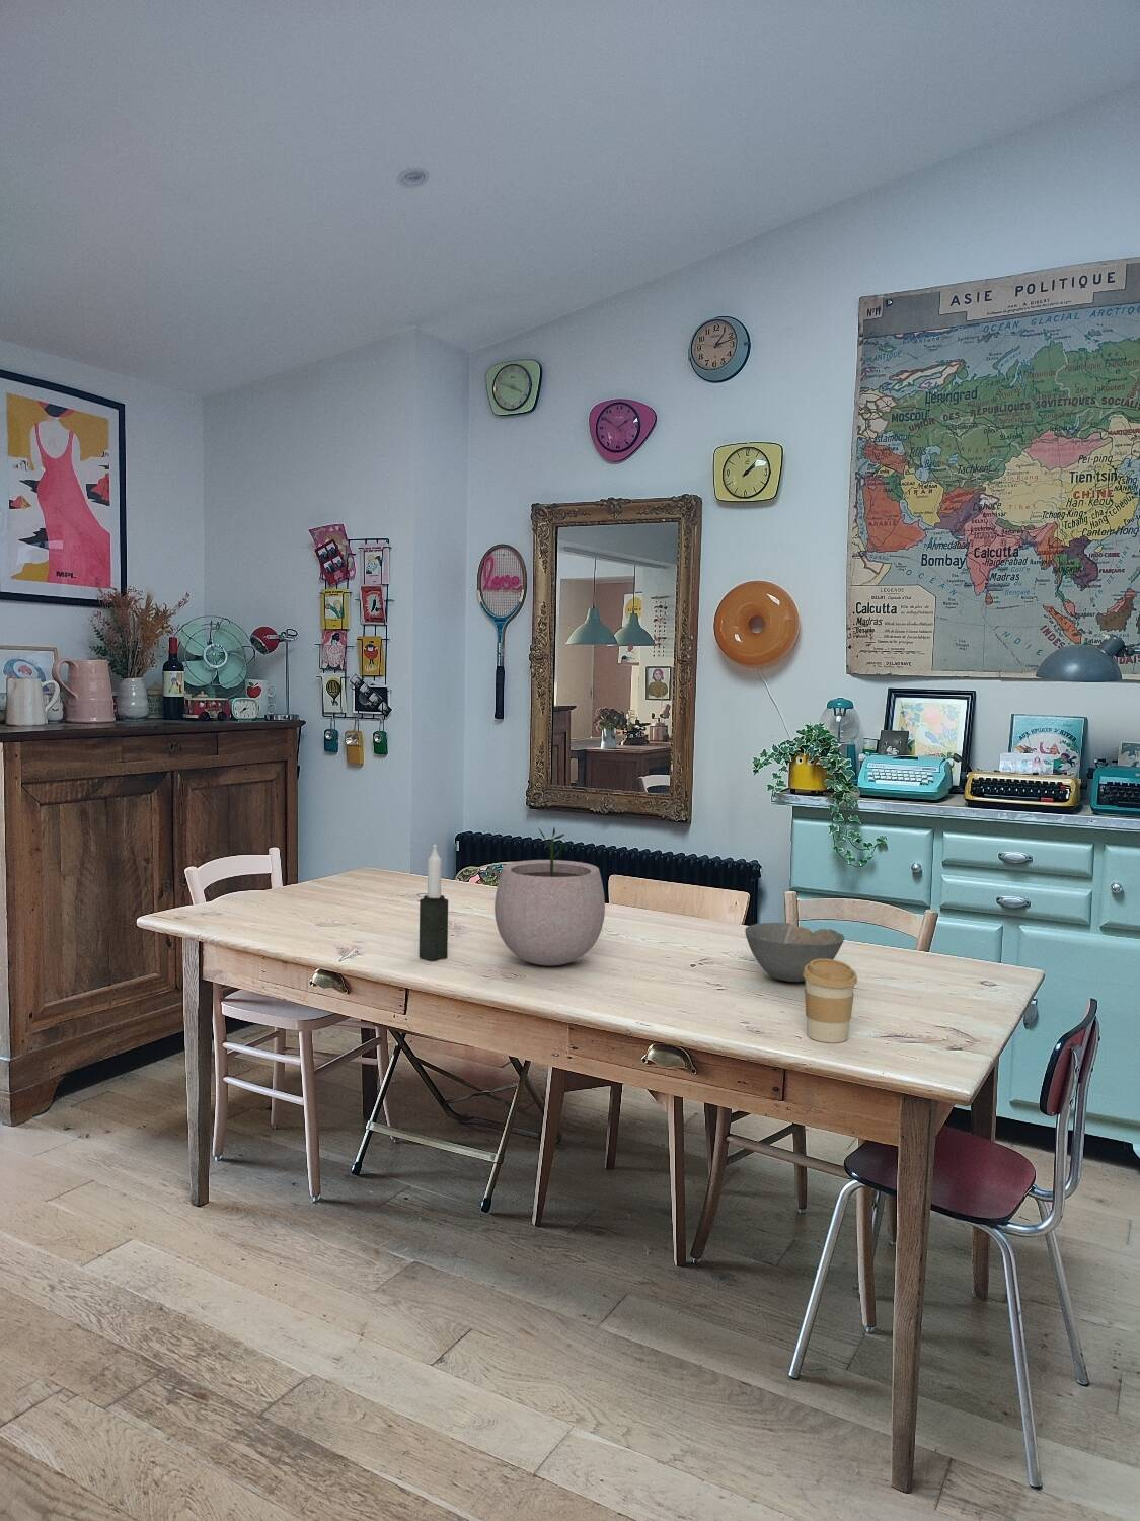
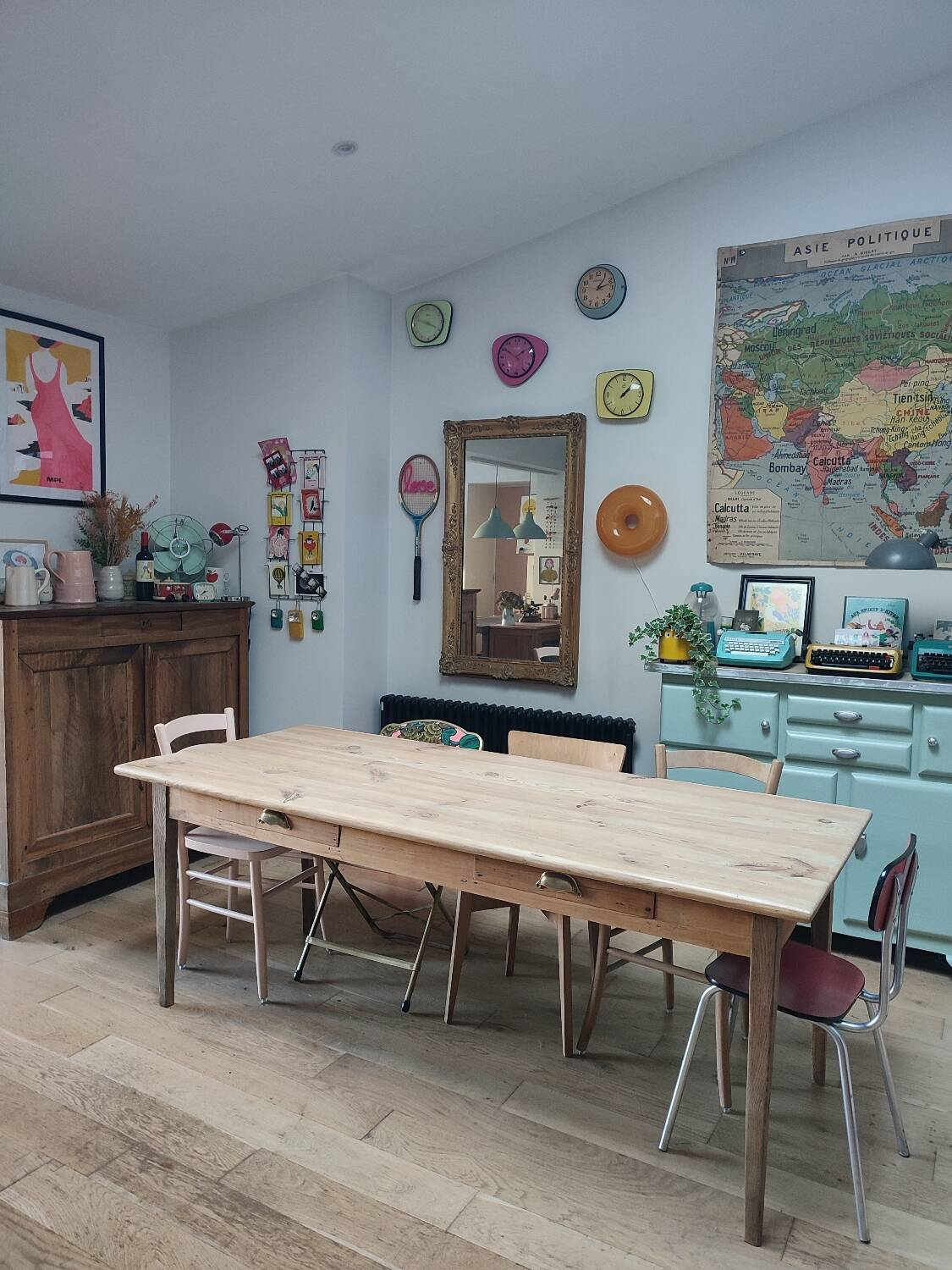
- bowl (794, 956)
- candle (433, 901)
- plant pot (550, 895)
- coffee cup (829, 1000)
